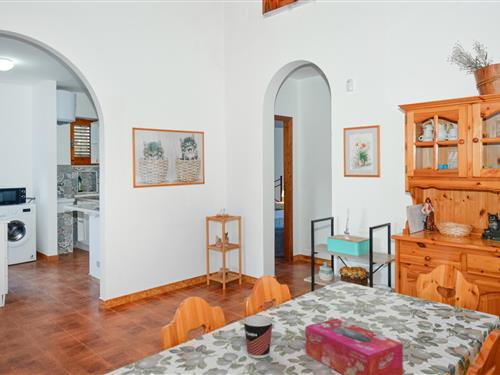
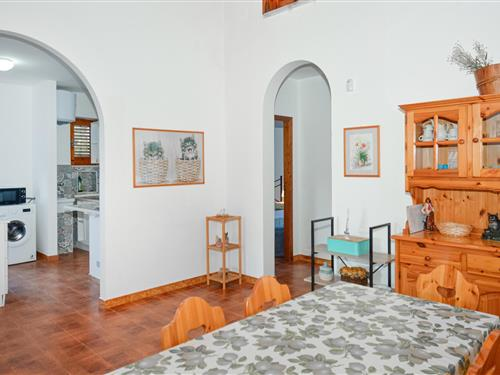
- tissue box (351, 349)
- cup (258, 337)
